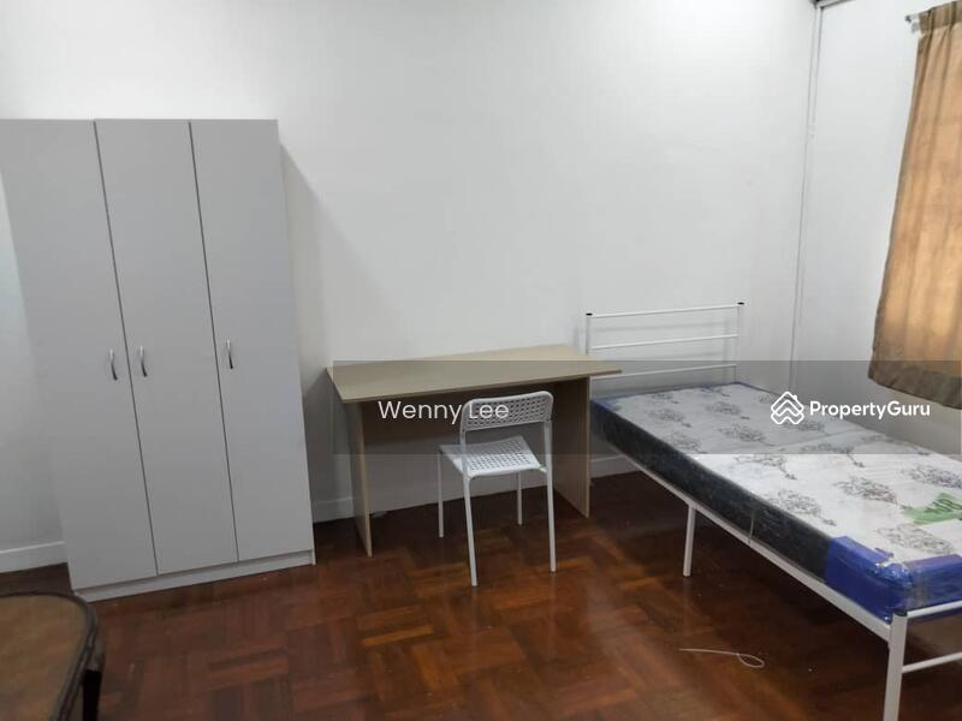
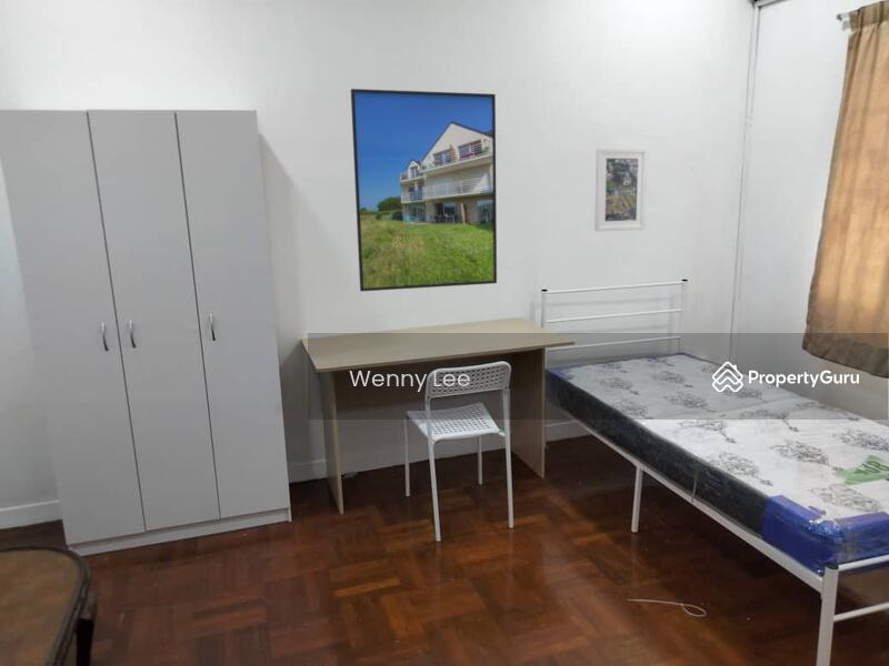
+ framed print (620, 190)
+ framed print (428, 192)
